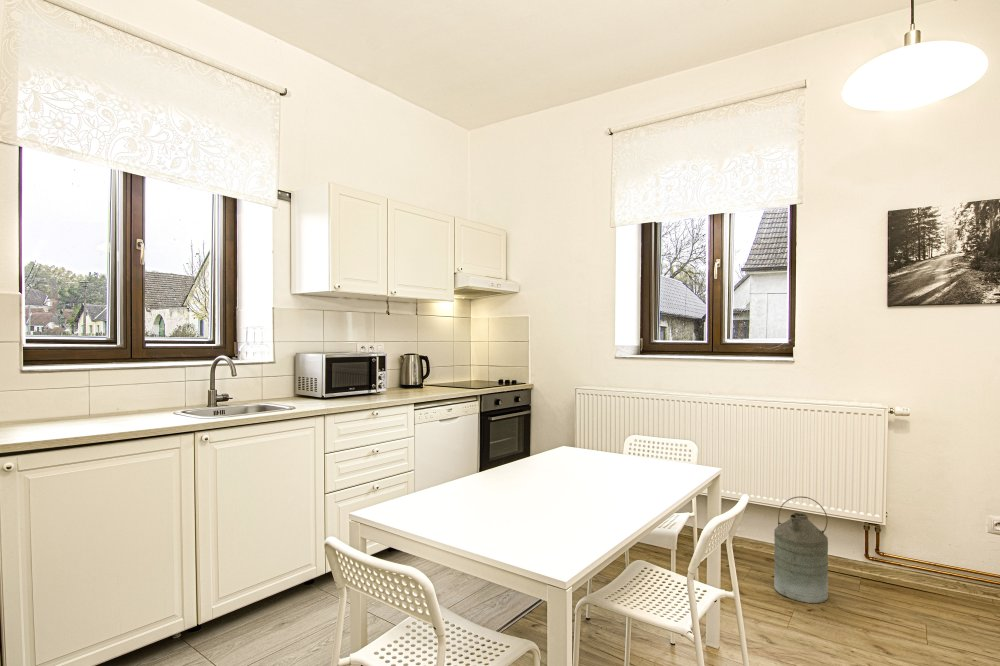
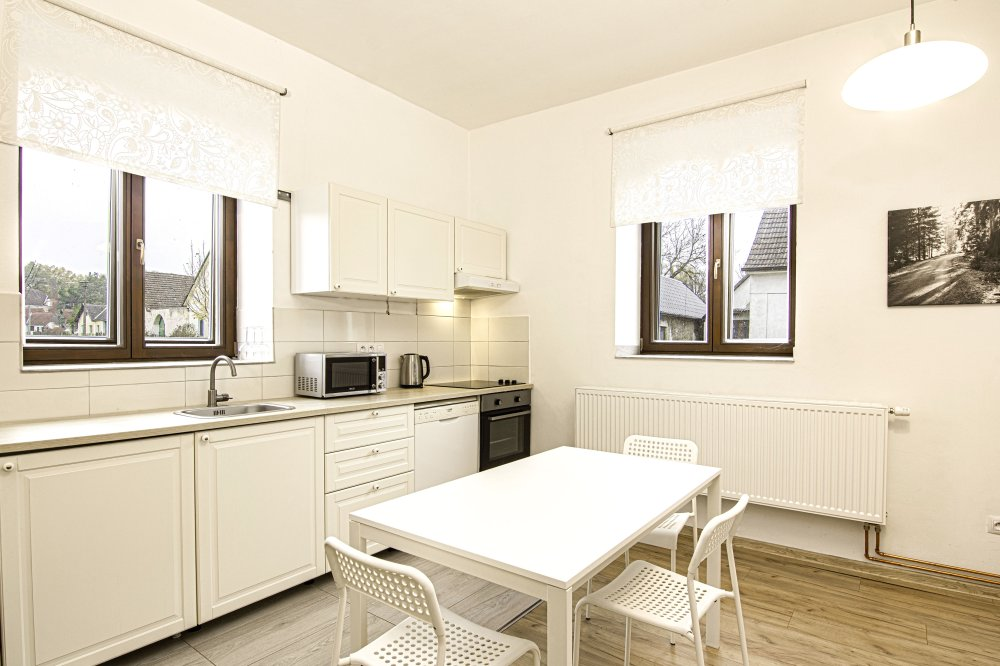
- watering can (802, 546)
